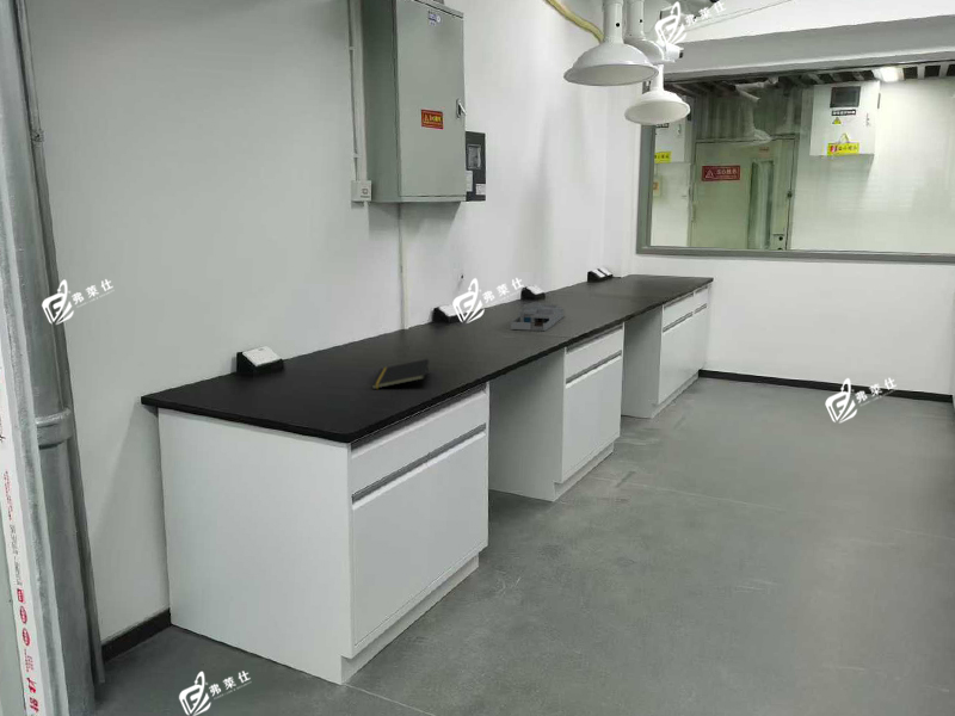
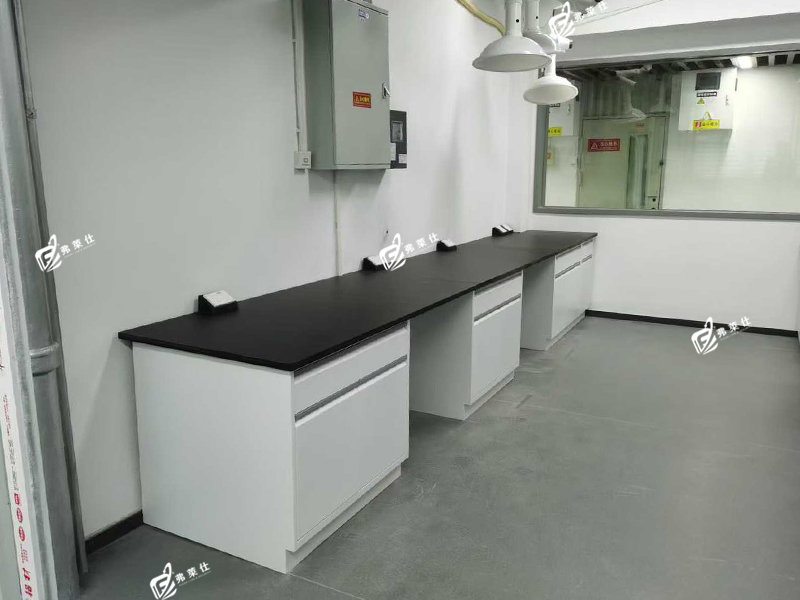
- notepad (401, 374)
- desk organizer (538, 313)
